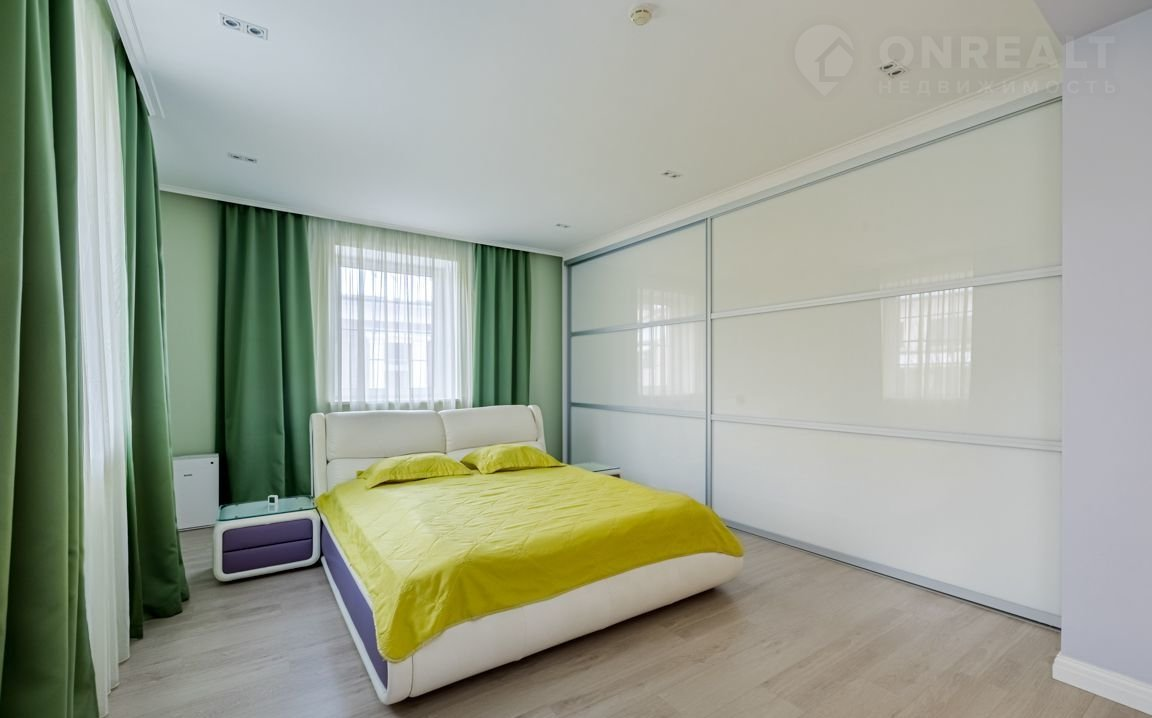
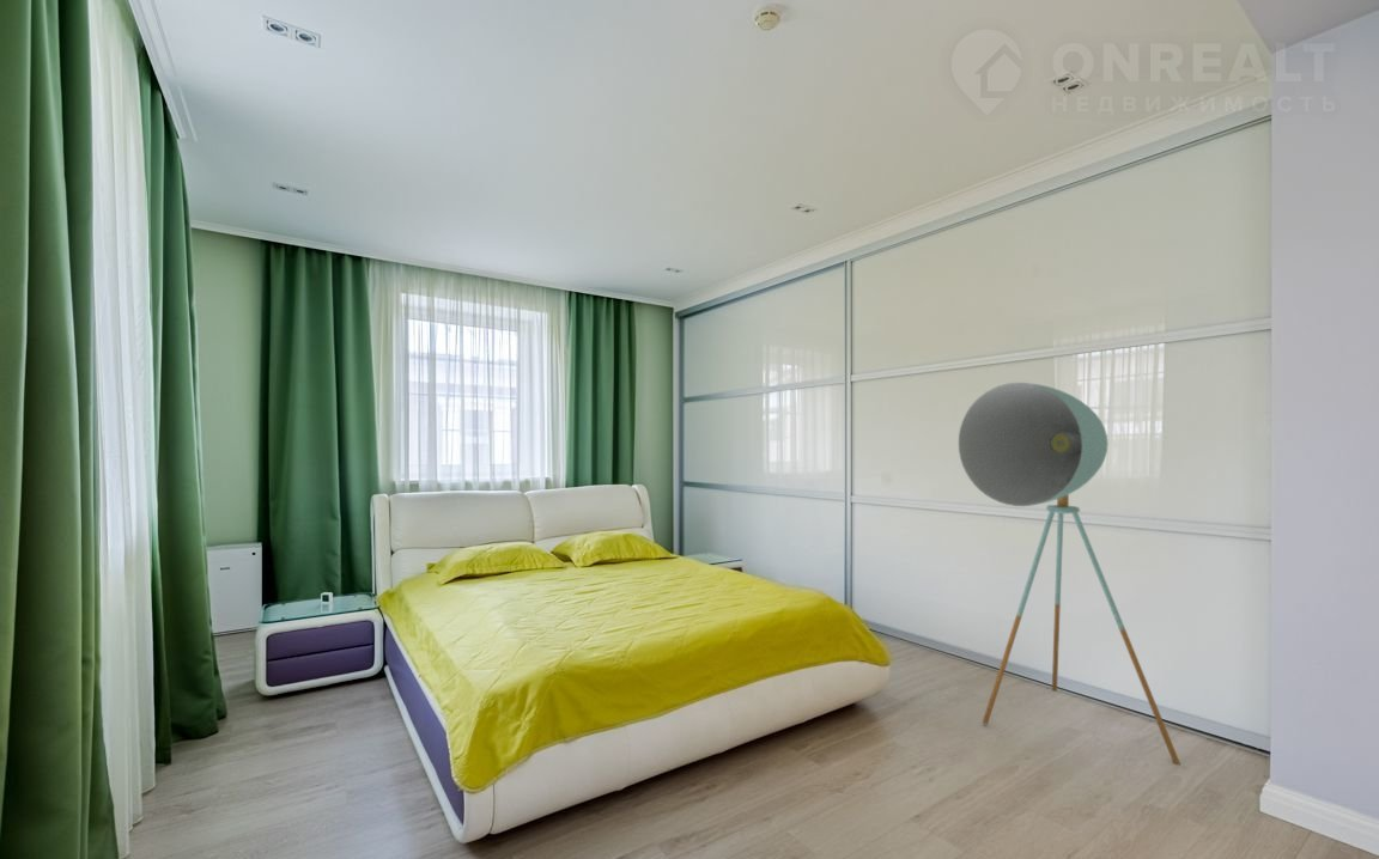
+ floor lamp (1089, 556)
